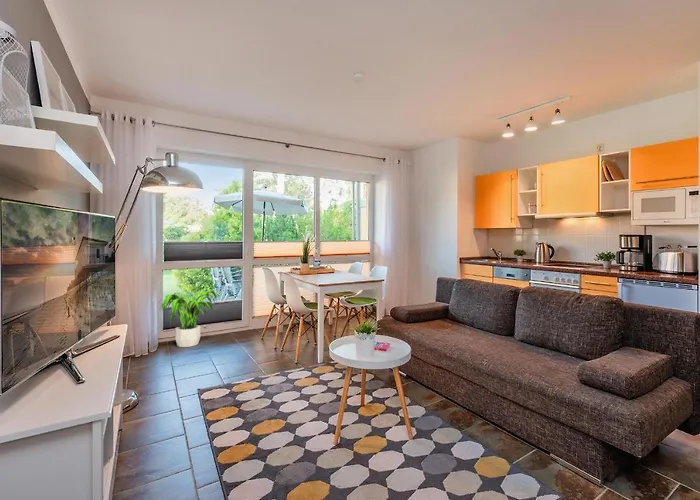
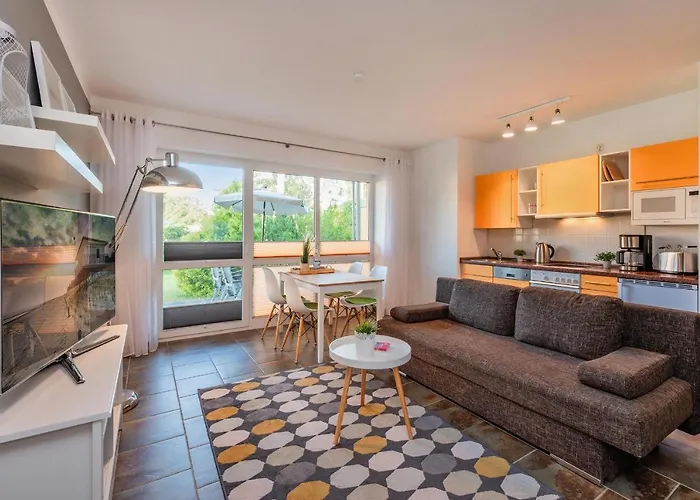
- potted plant (190, 317)
